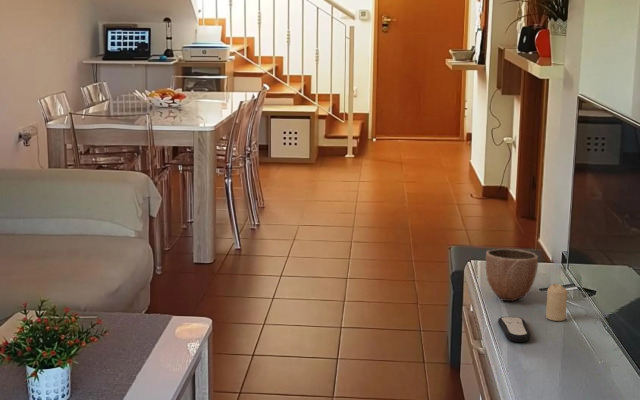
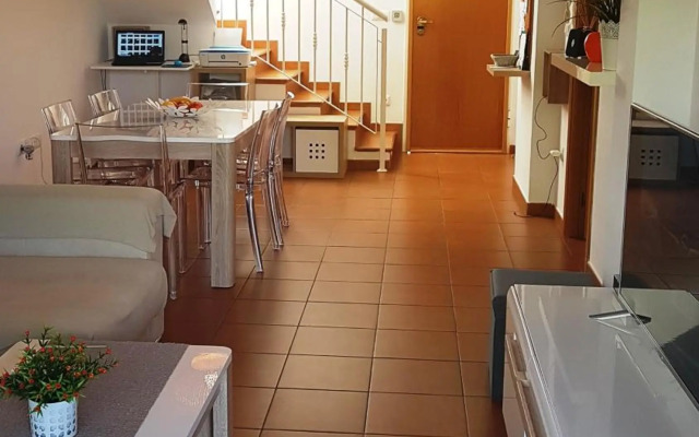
- candle (556, 301)
- remote control (514, 328)
- decorative bowl (510, 276)
